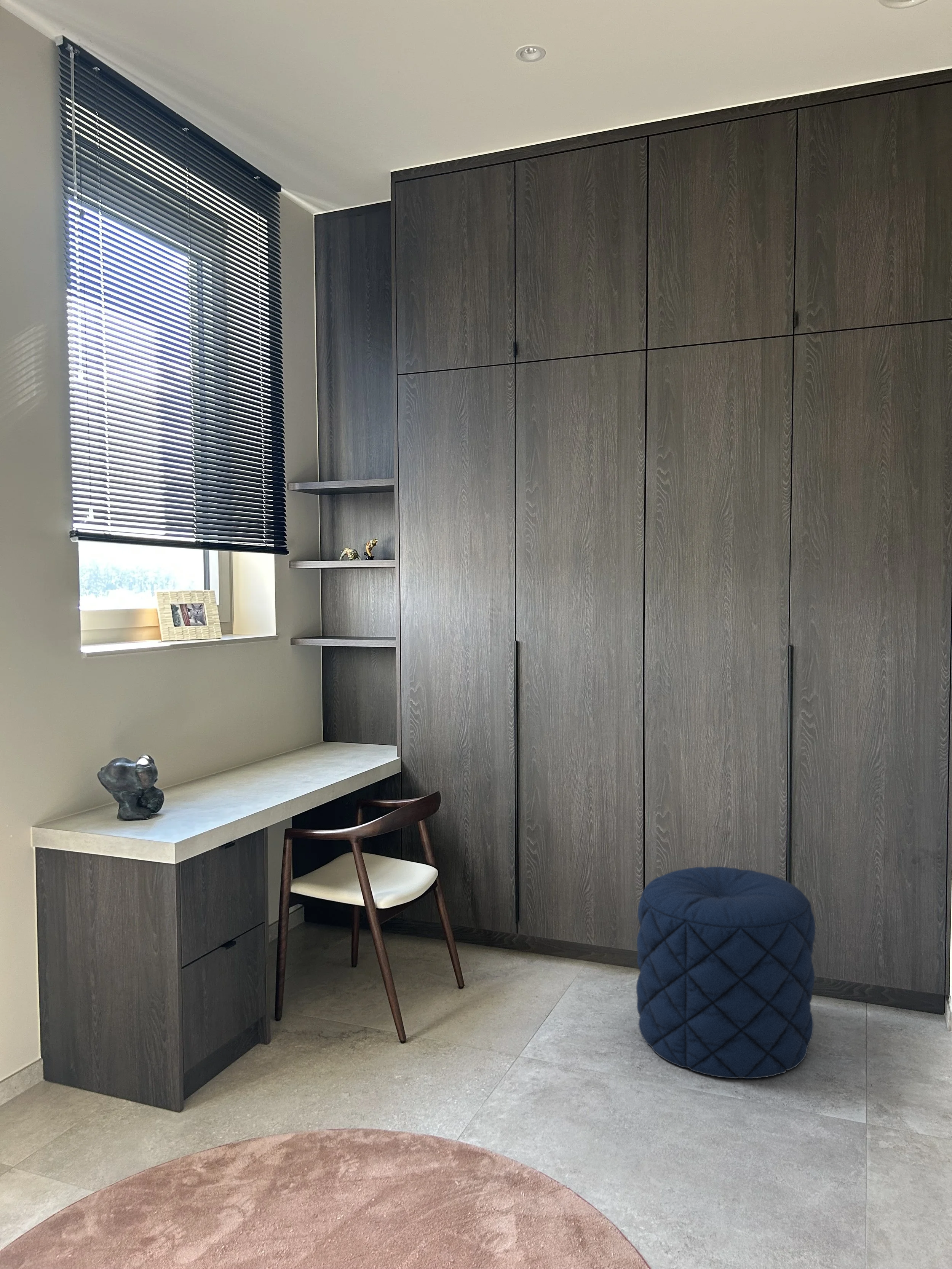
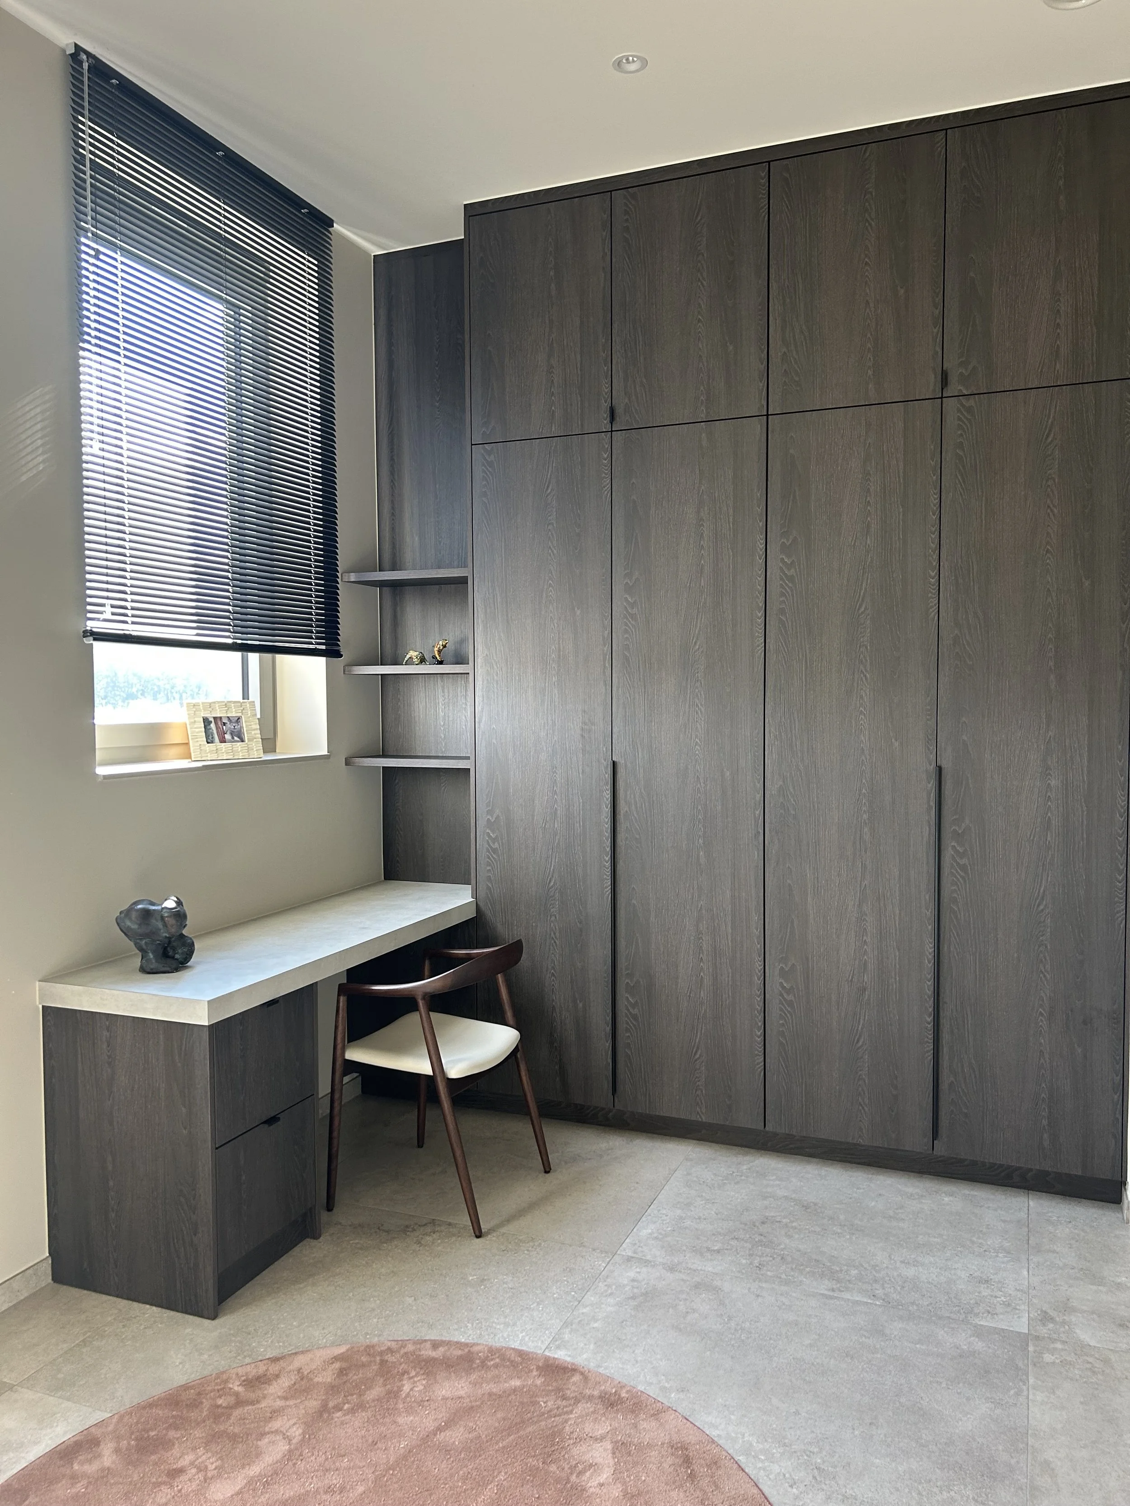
- pouf (724, 960)
